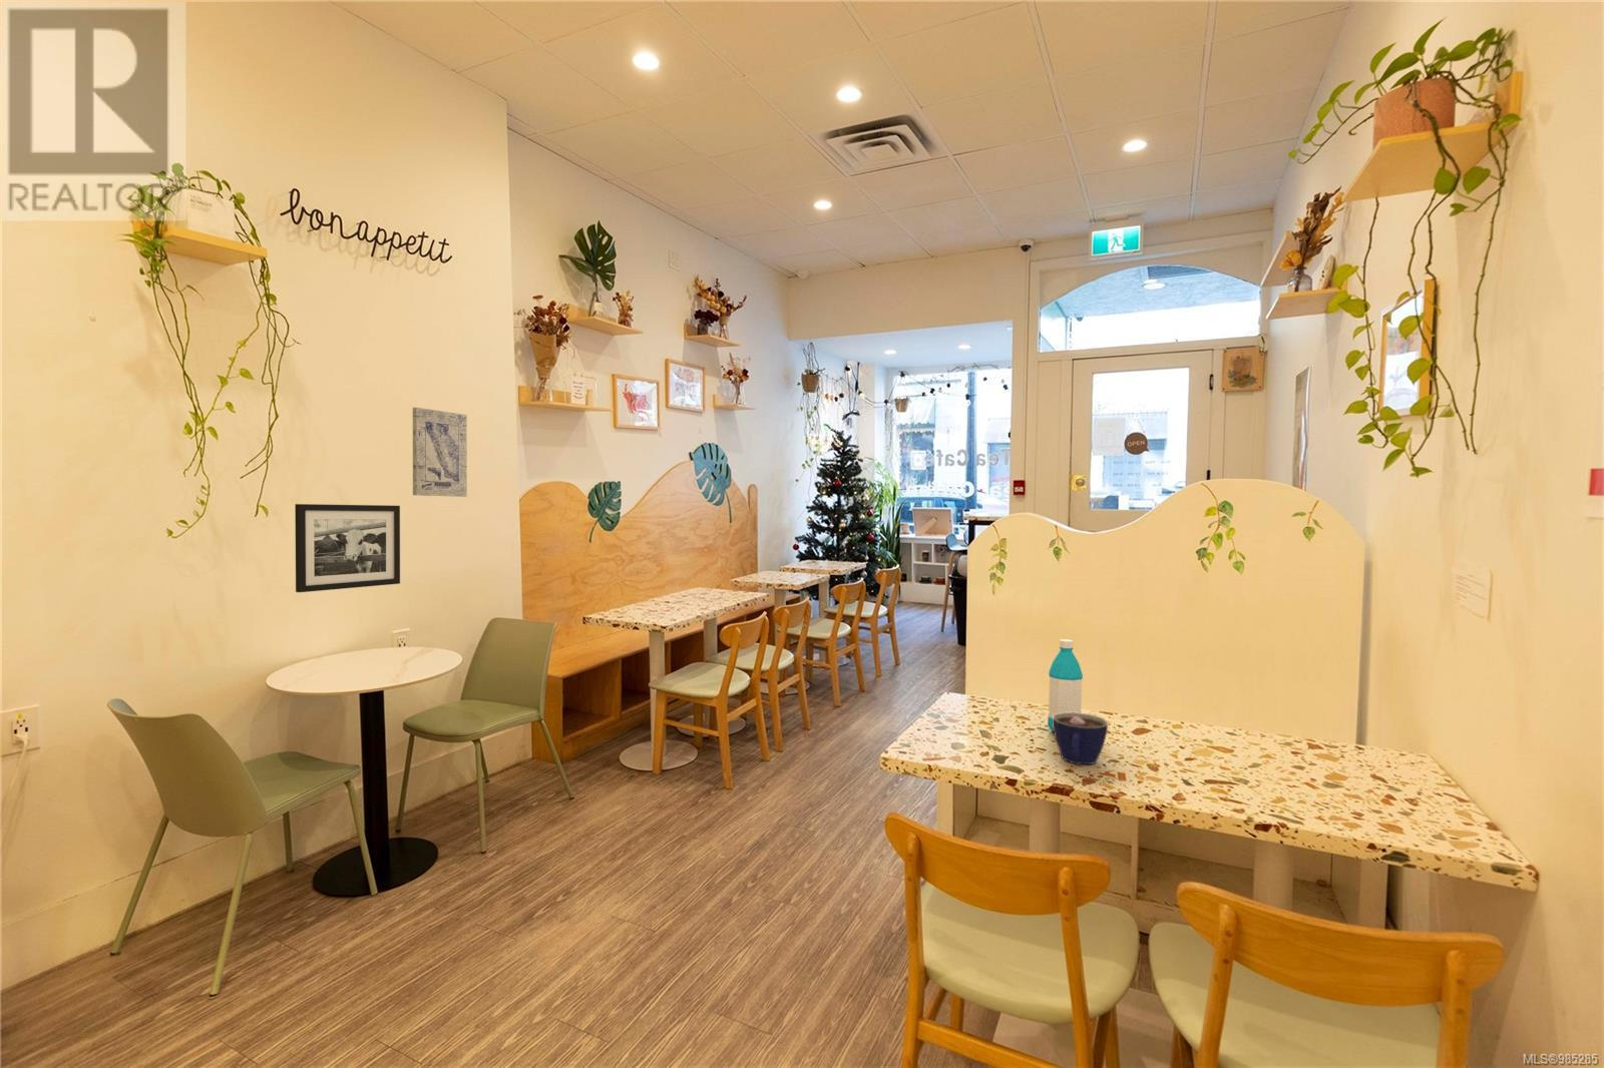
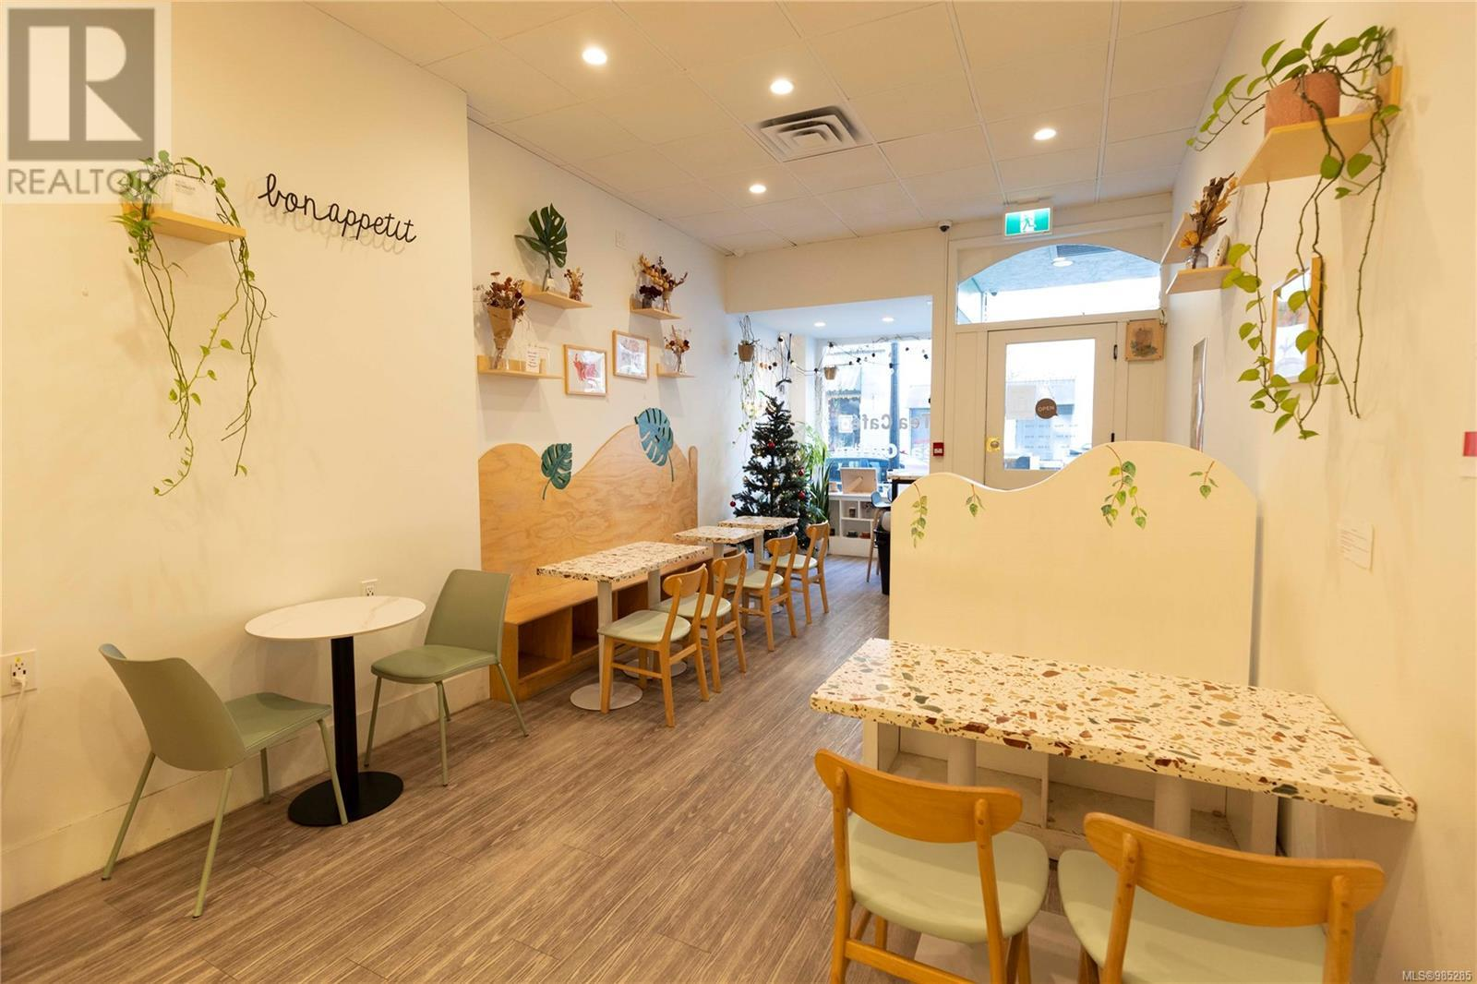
- picture frame (351, 546)
- water bottle (1065, 687)
- cup (1079, 741)
- wall art (440, 453)
